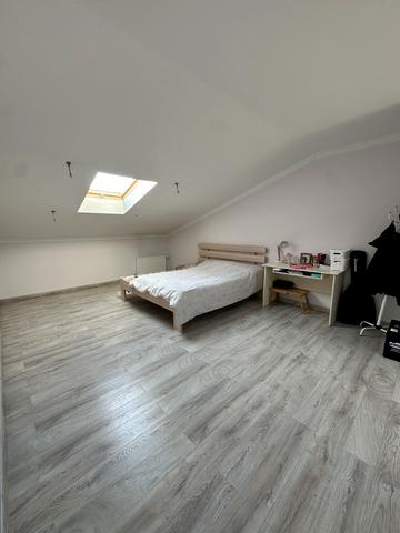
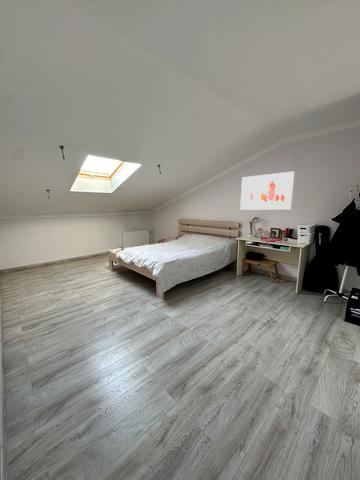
+ wall art (265, 192)
